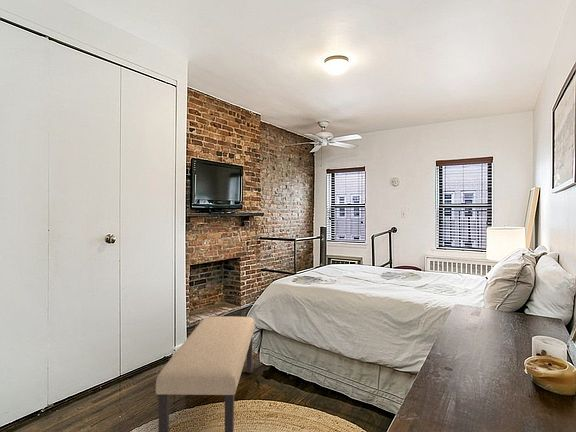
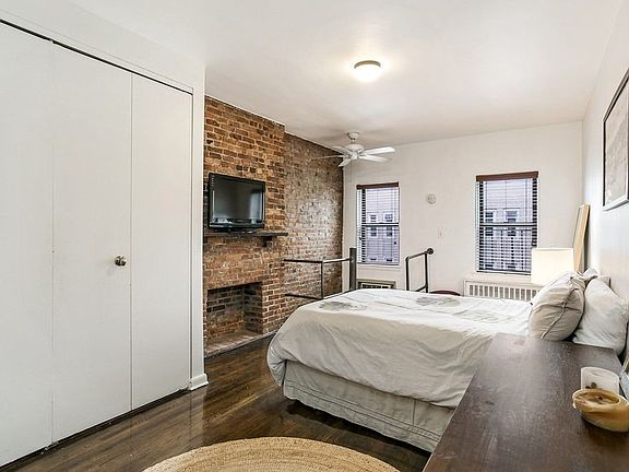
- bench (215, 370)
